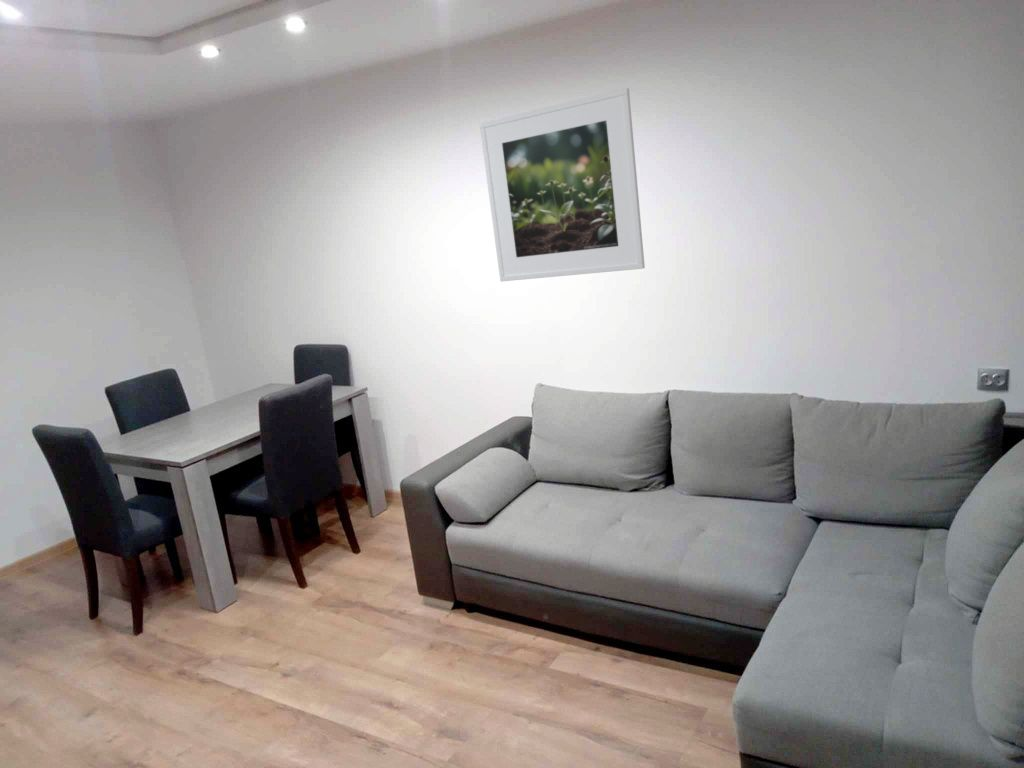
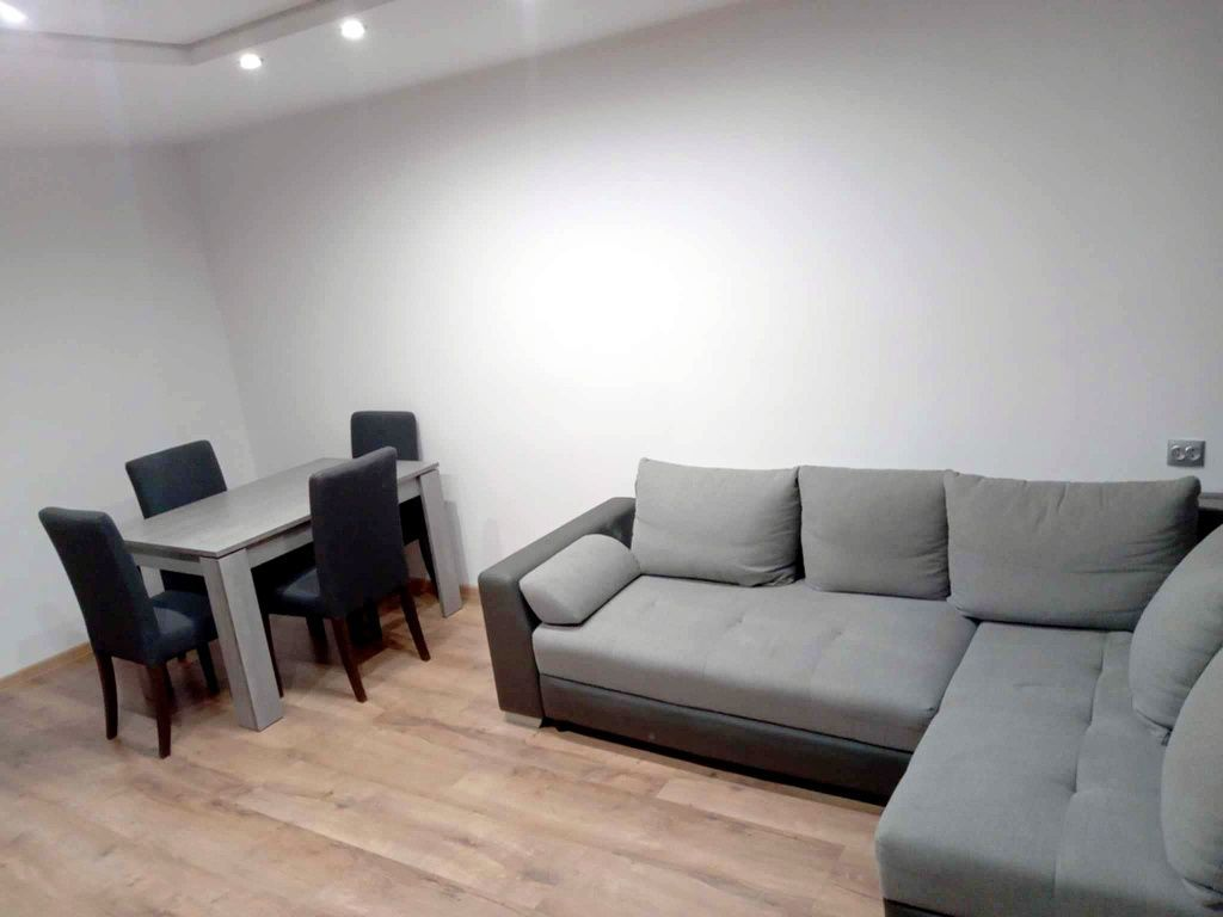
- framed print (559, 193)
